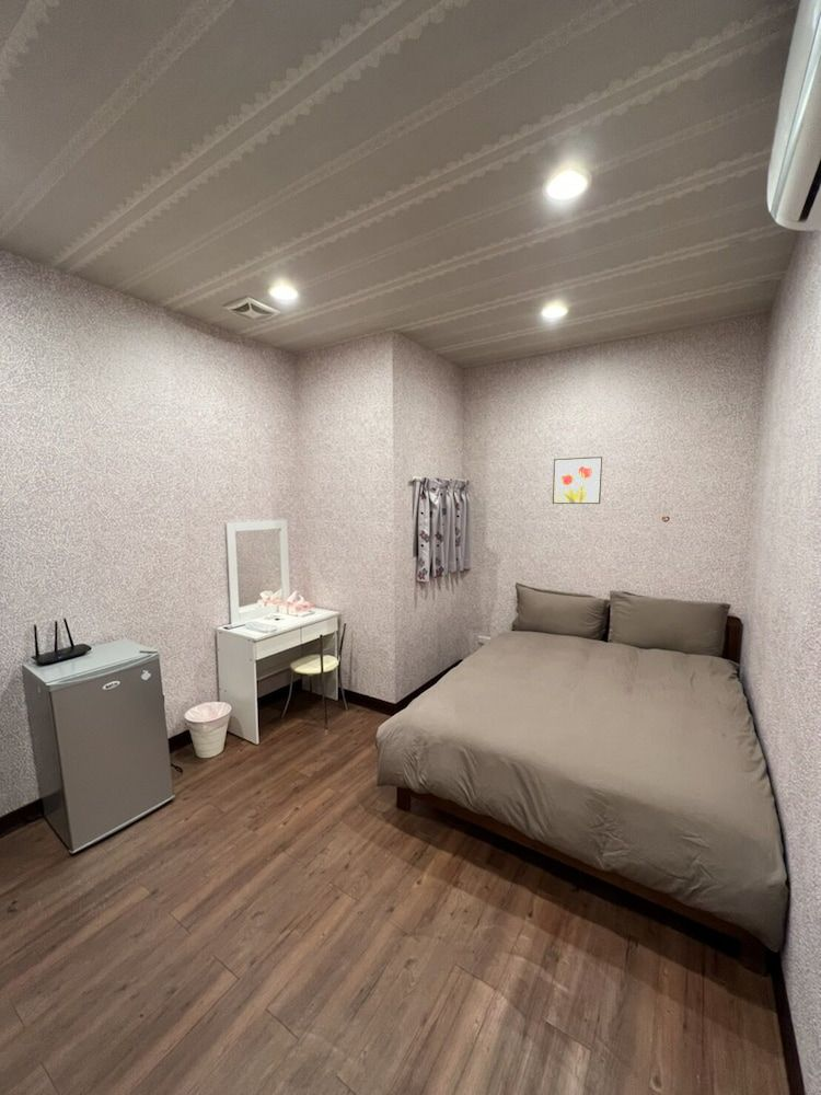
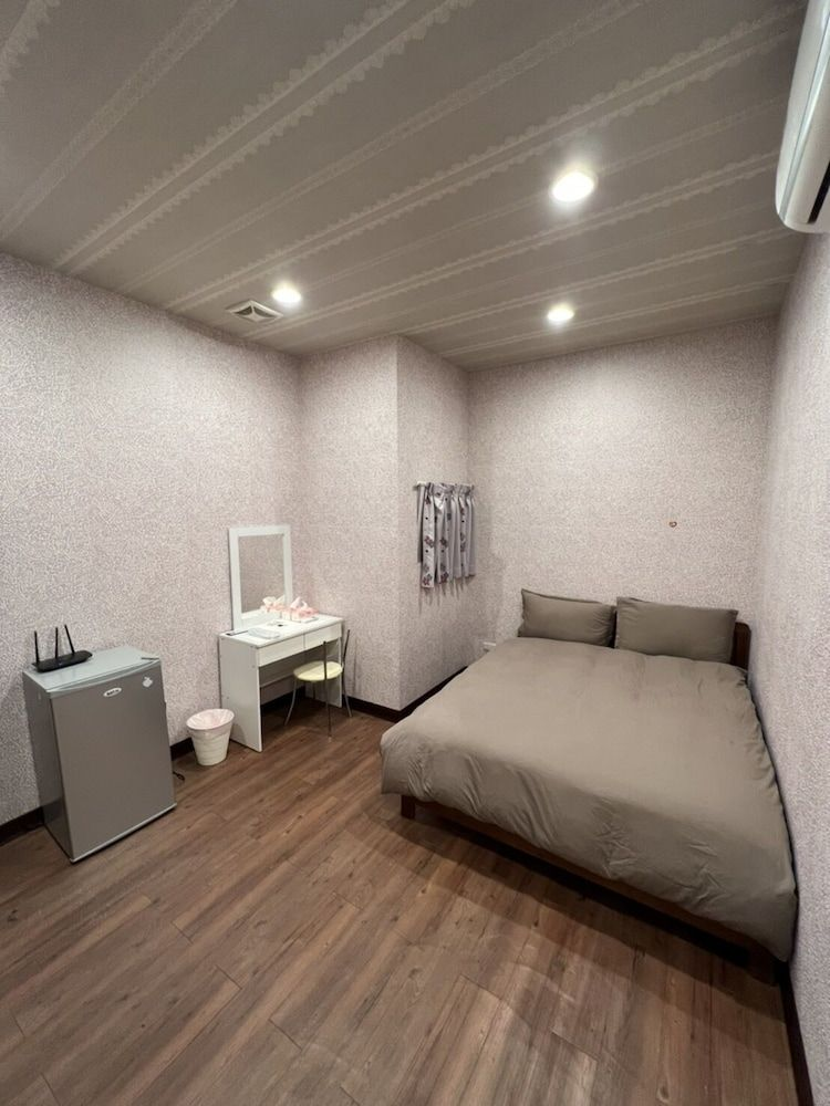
- wall art (576, 481)
